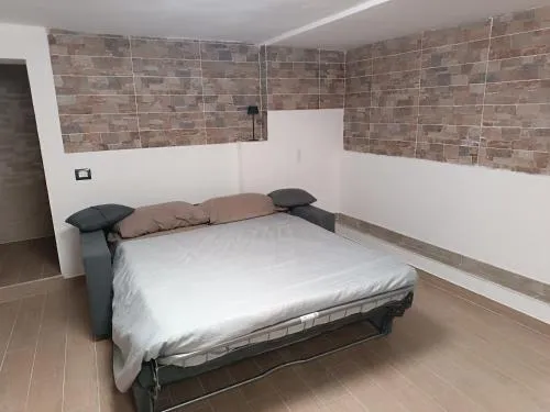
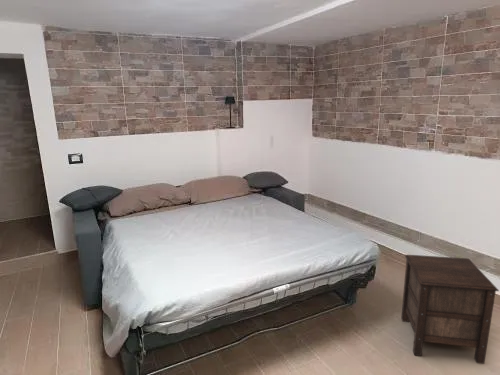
+ nightstand (442, 305)
